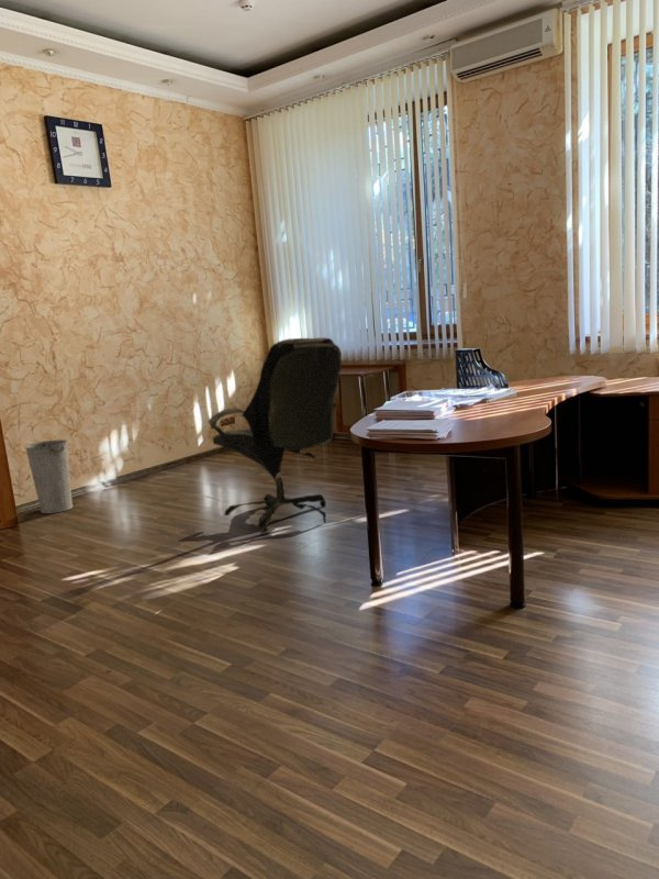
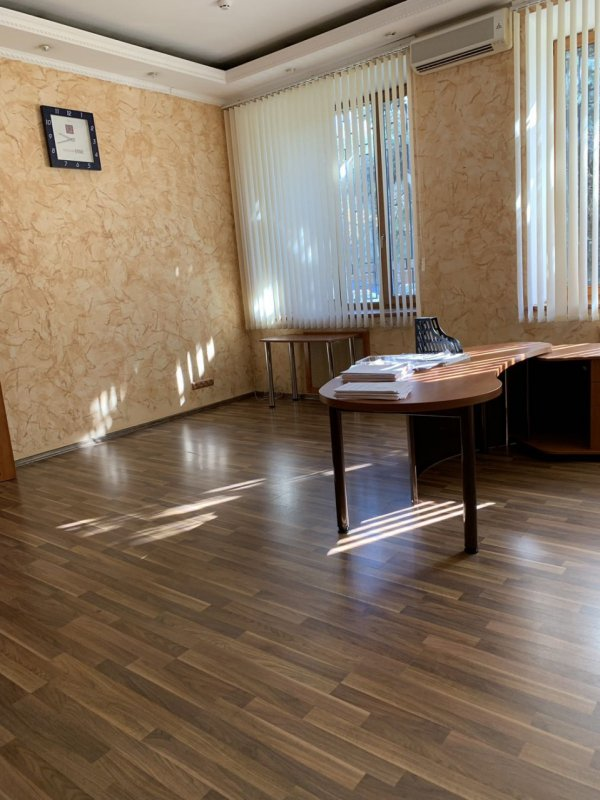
- bucket (52, 476)
- office chair (278, 430)
